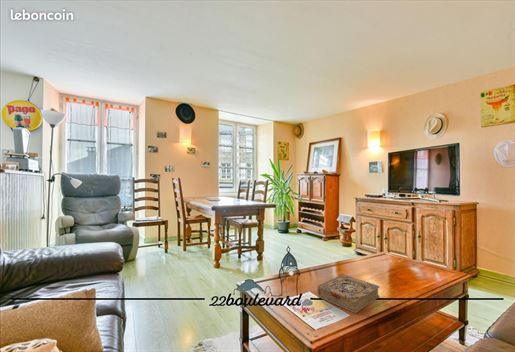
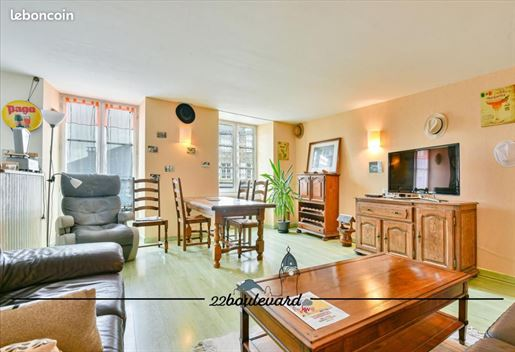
- book (346, 290)
